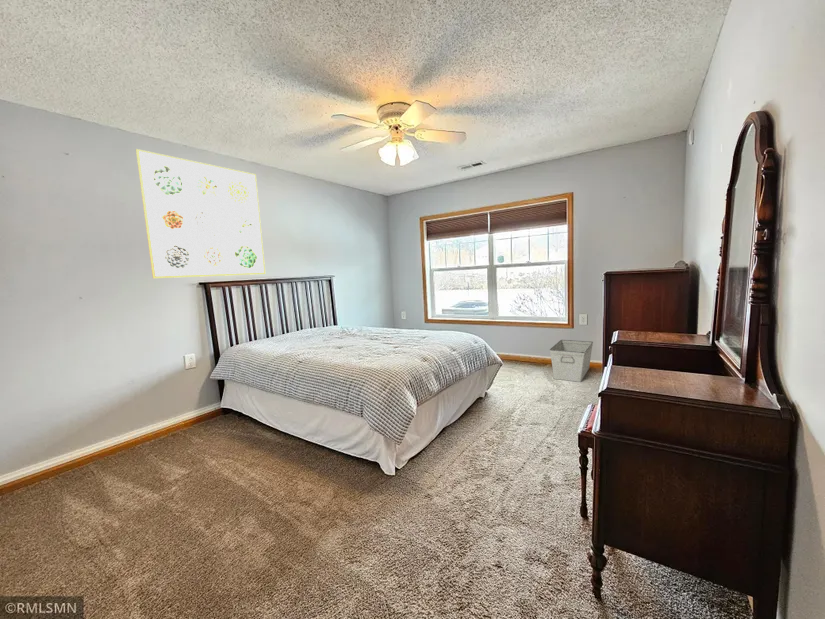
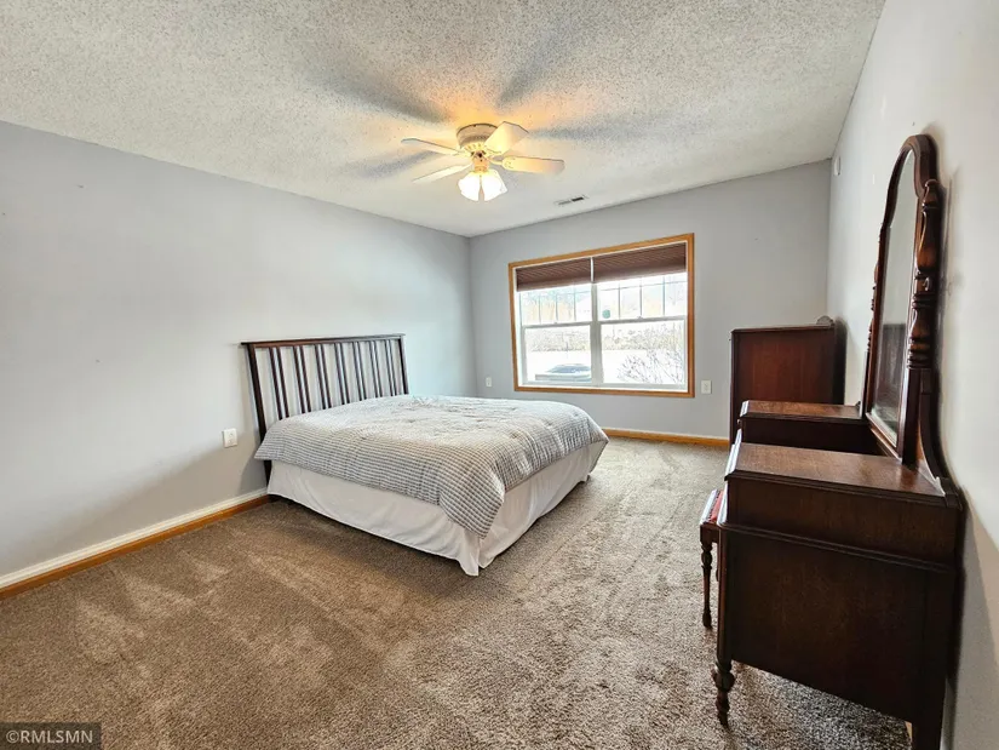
- wall art (210, 220)
- storage bin (572, 359)
